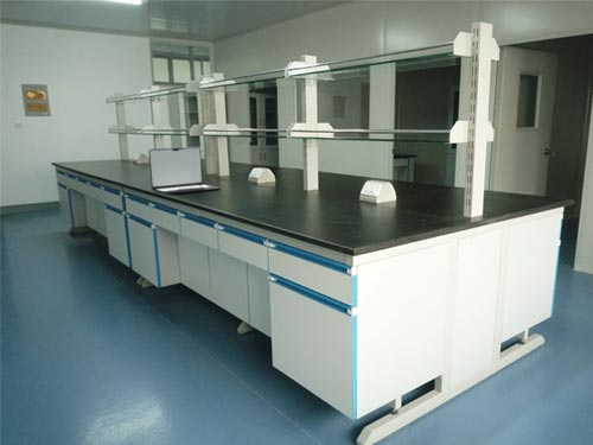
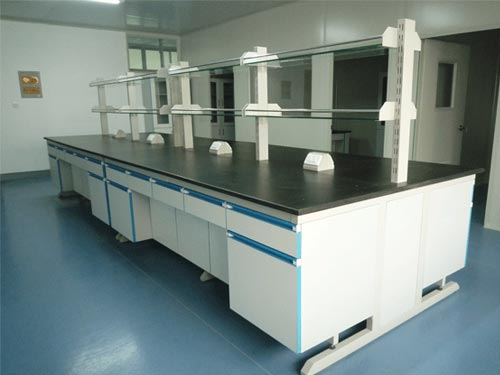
- laptop (185, 169)
